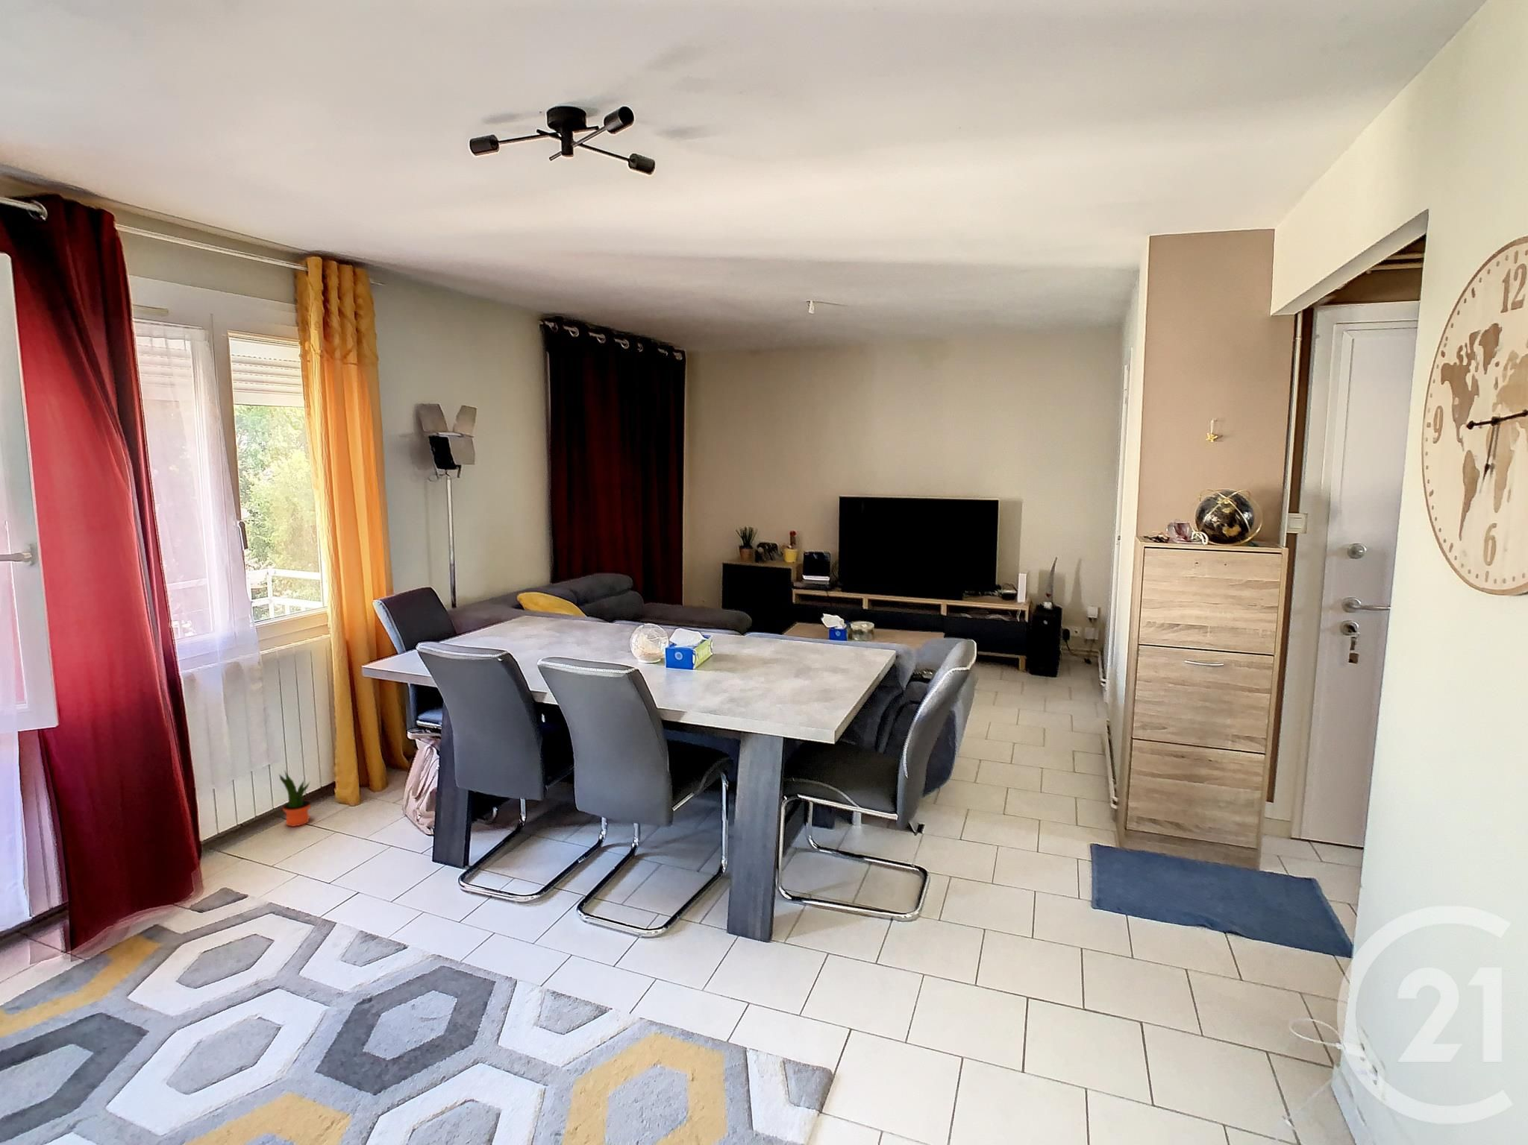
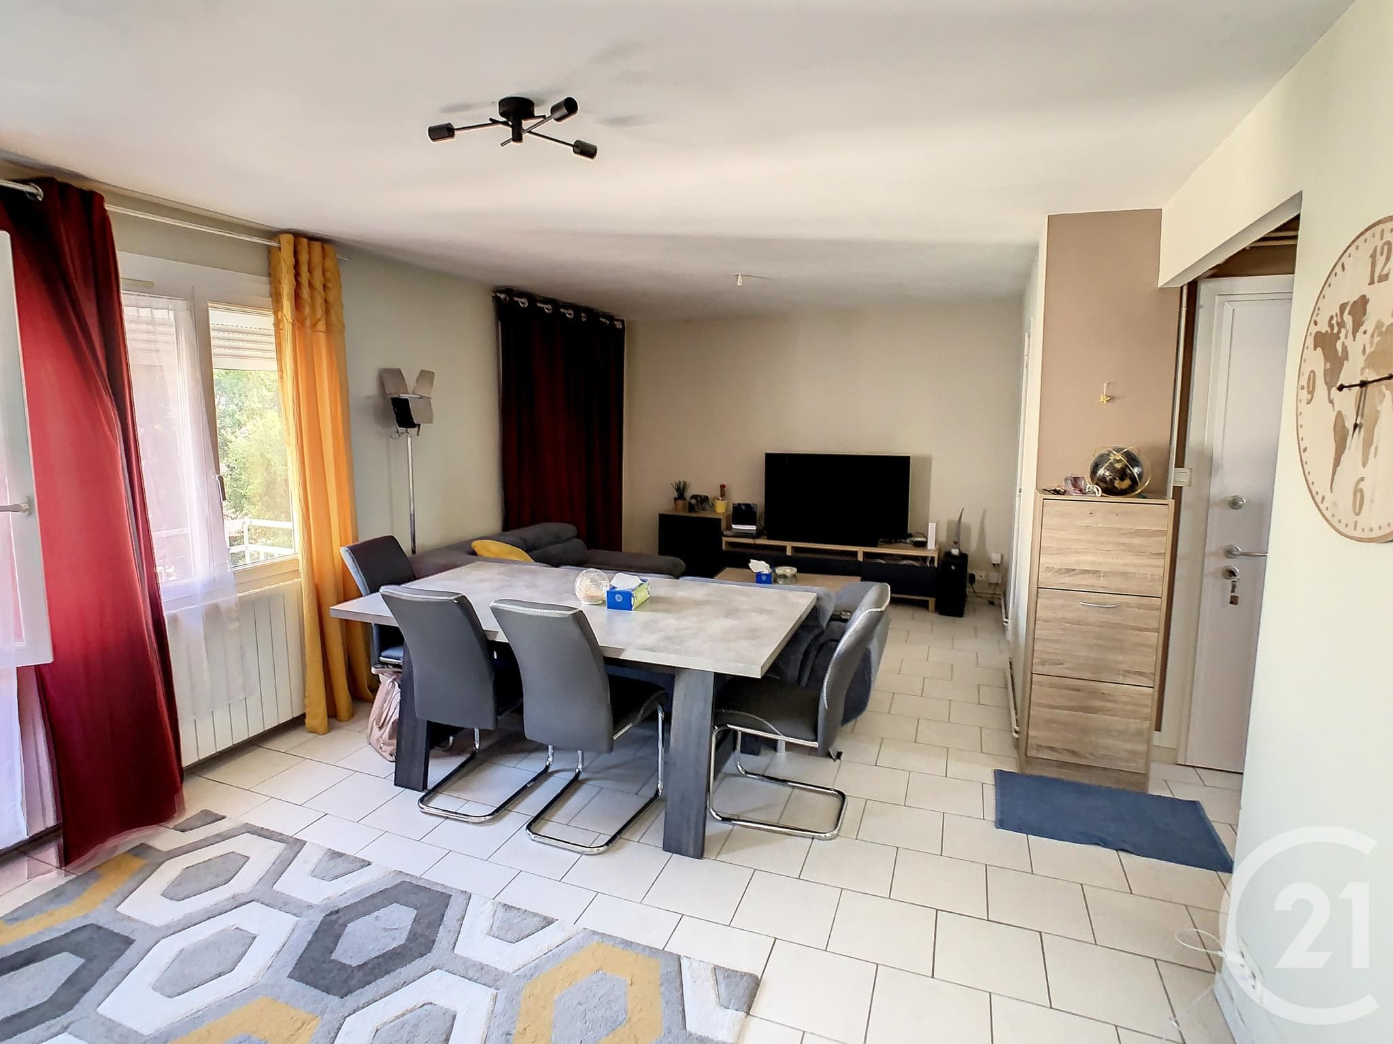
- potted plant (294, 796)
